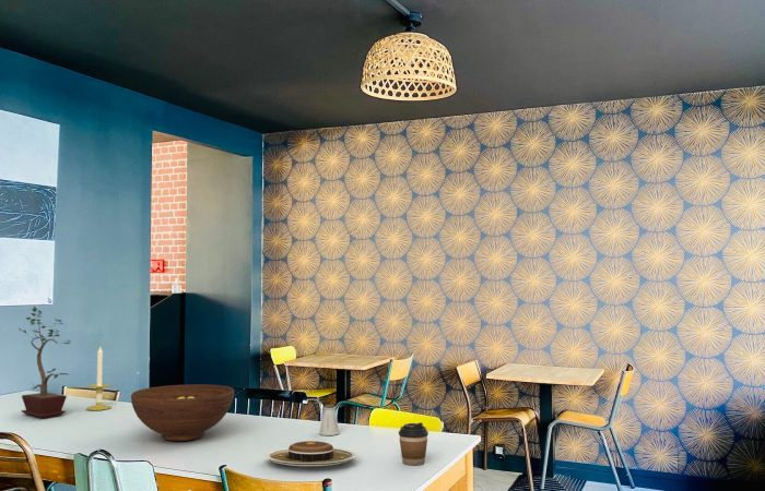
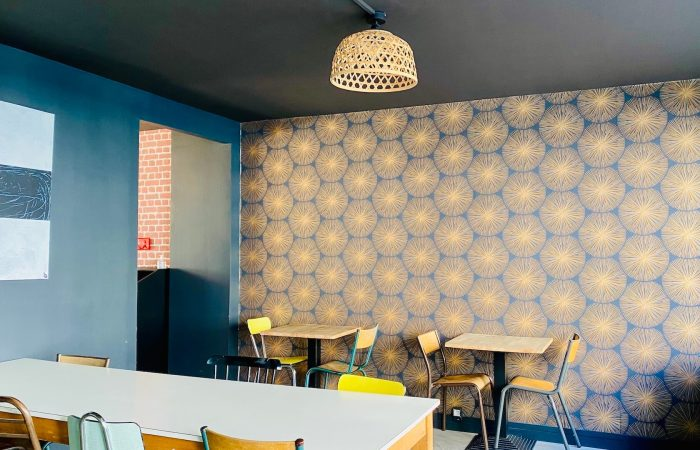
- candle (99, 376)
- plate (310, 453)
- saltshaker (329, 419)
- coffee cup (413, 442)
- potted plant (40, 358)
- fruit bowl (183, 414)
